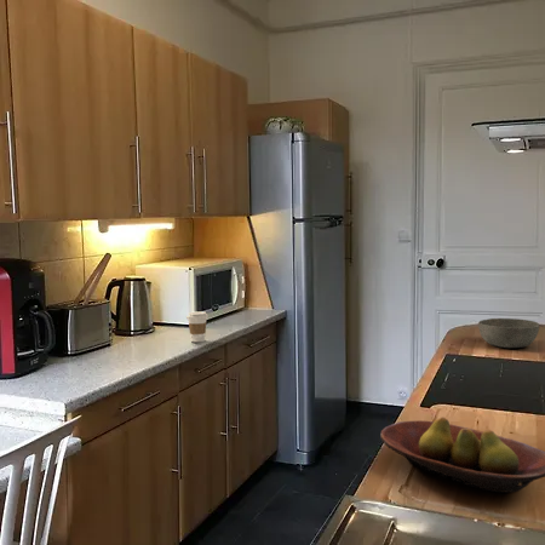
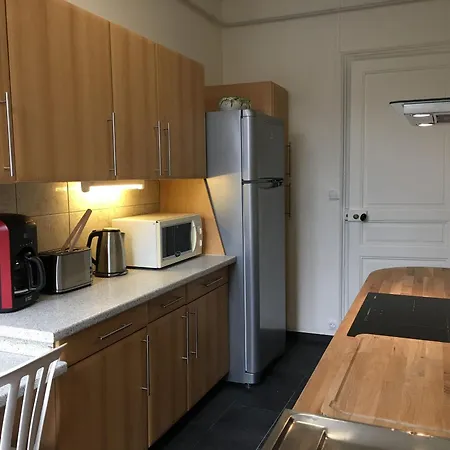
- coffee cup (197, 326)
- fruit bowl (461, 448)
- bowl (507, 333)
